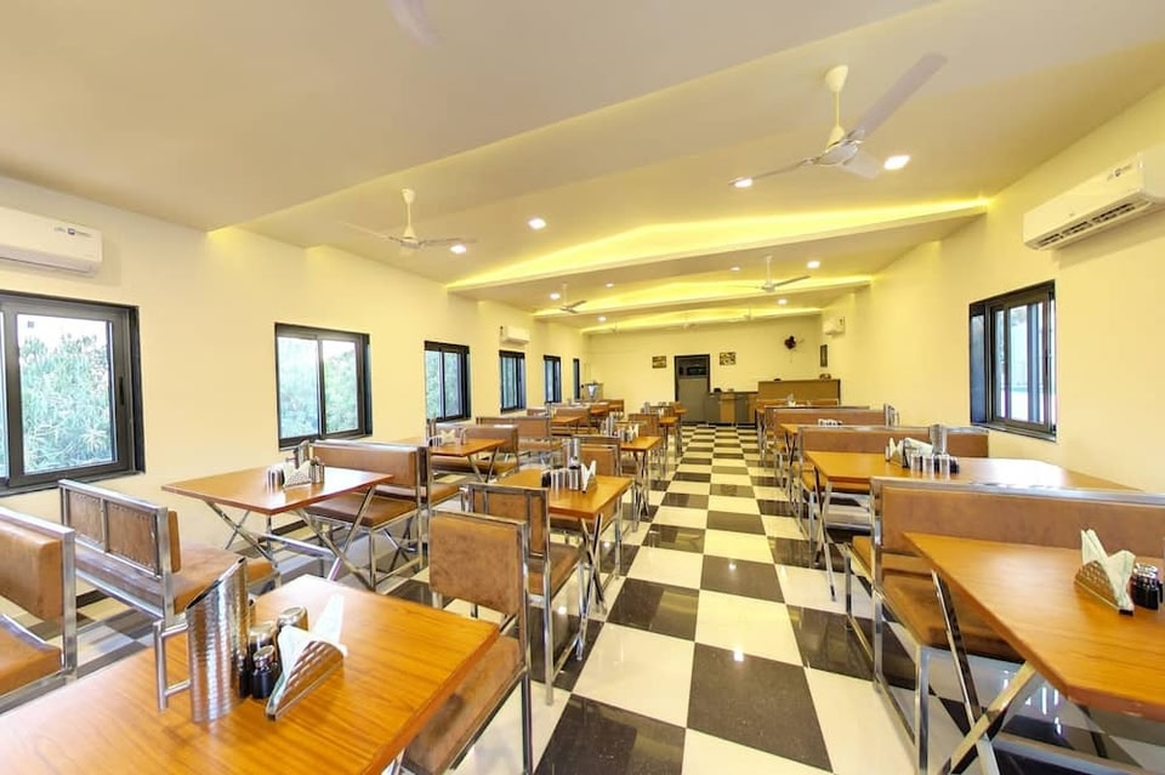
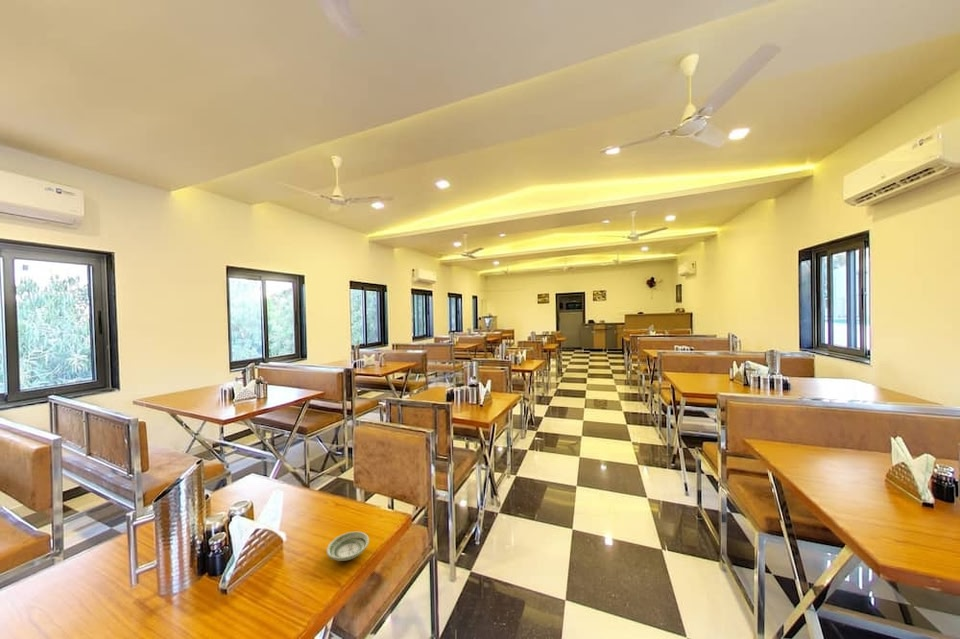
+ saucer (348, 548)
